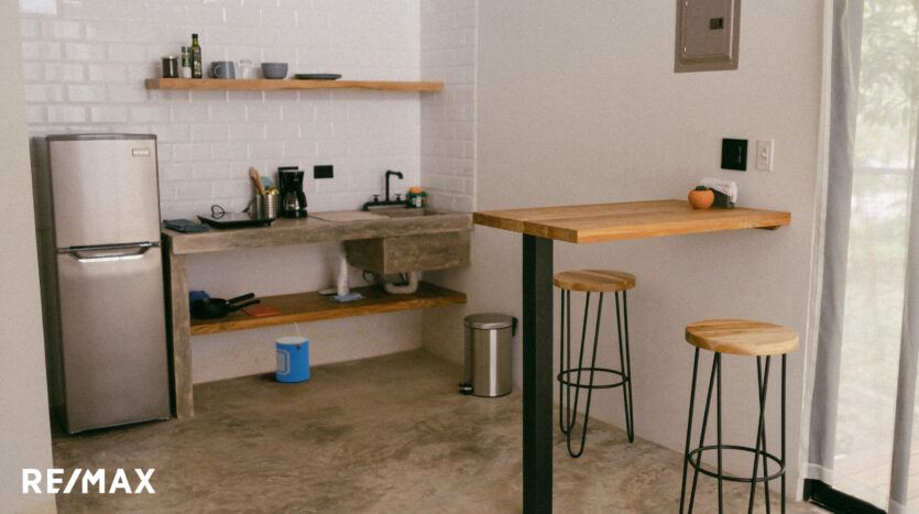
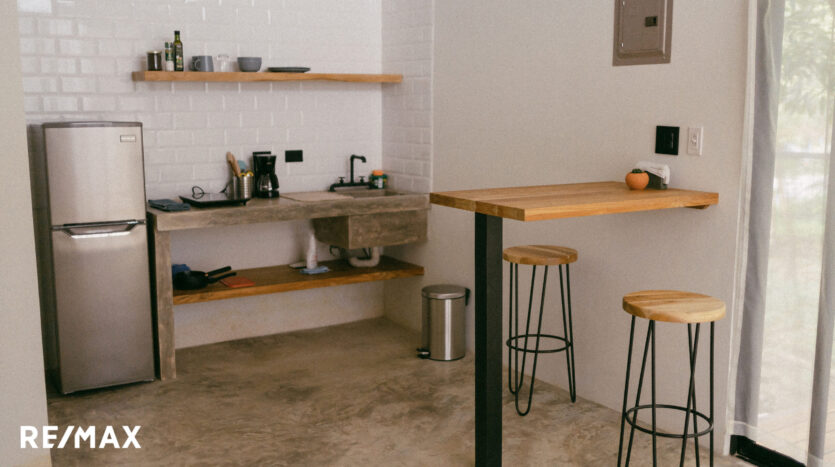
- bucket (292, 348)
